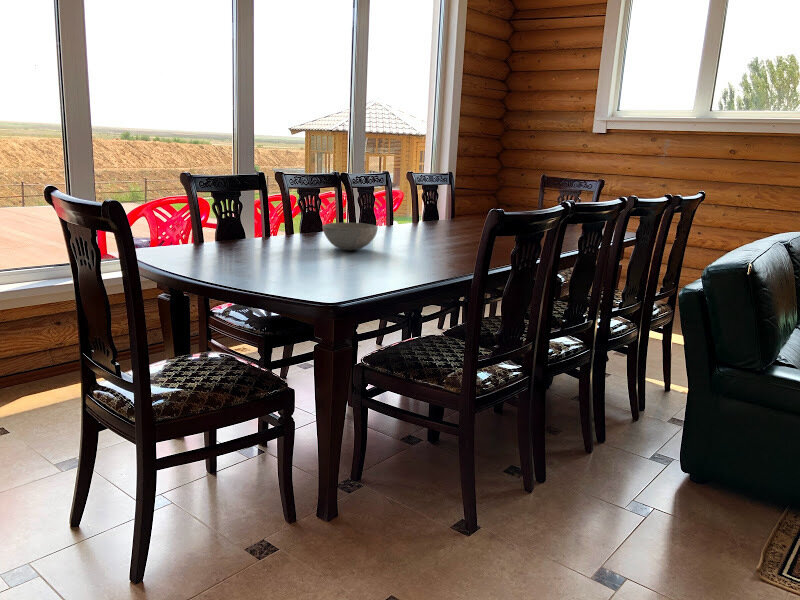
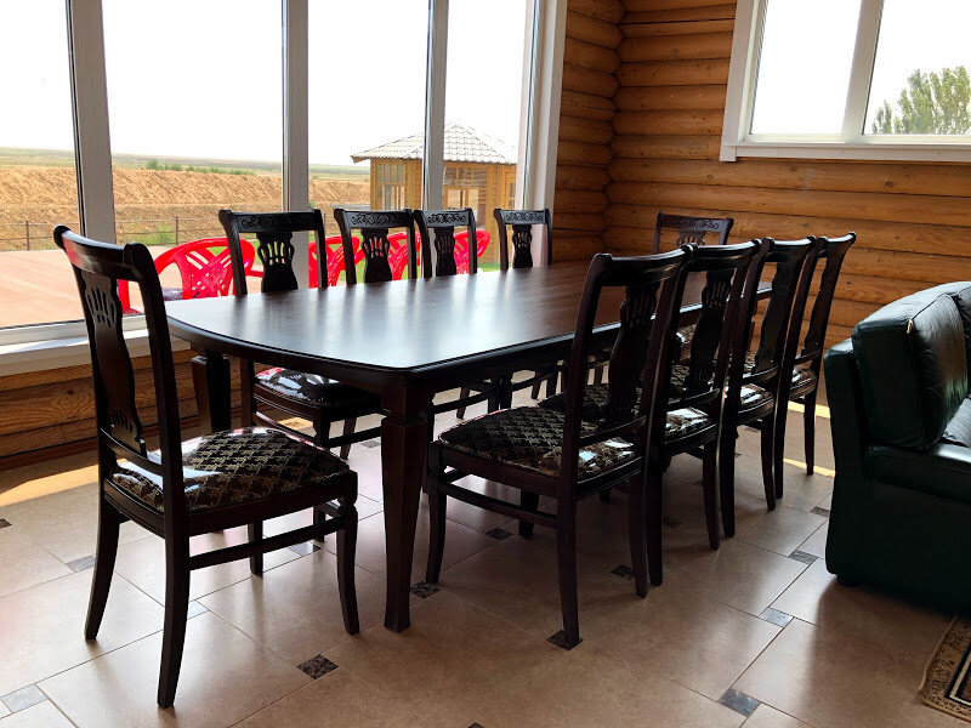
- bowl (349, 237)
